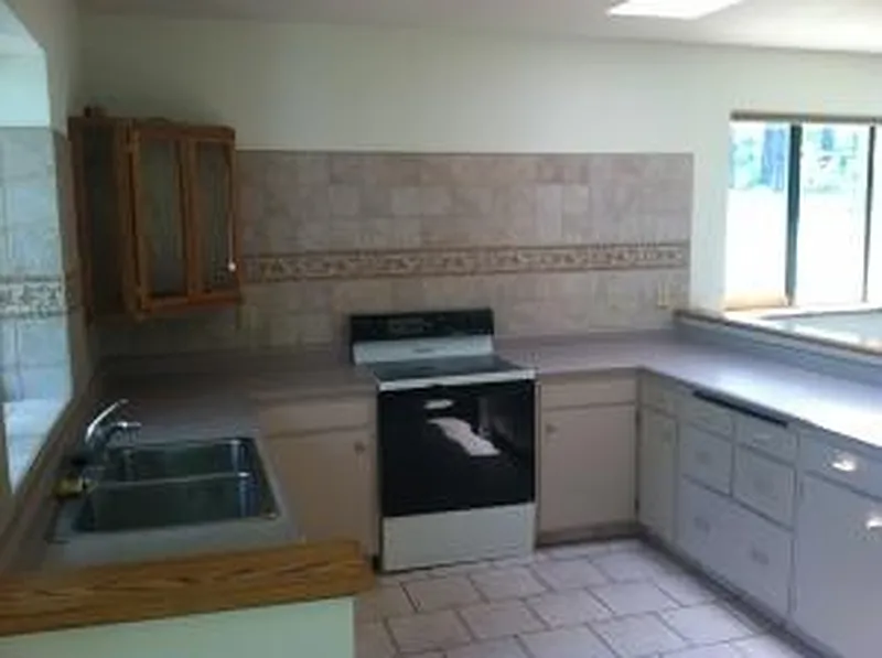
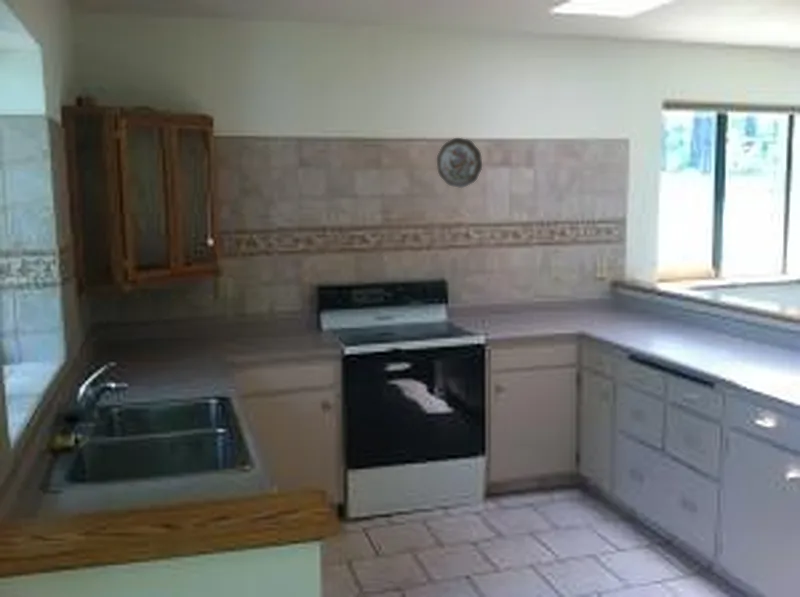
+ decorative plate (458, 162)
